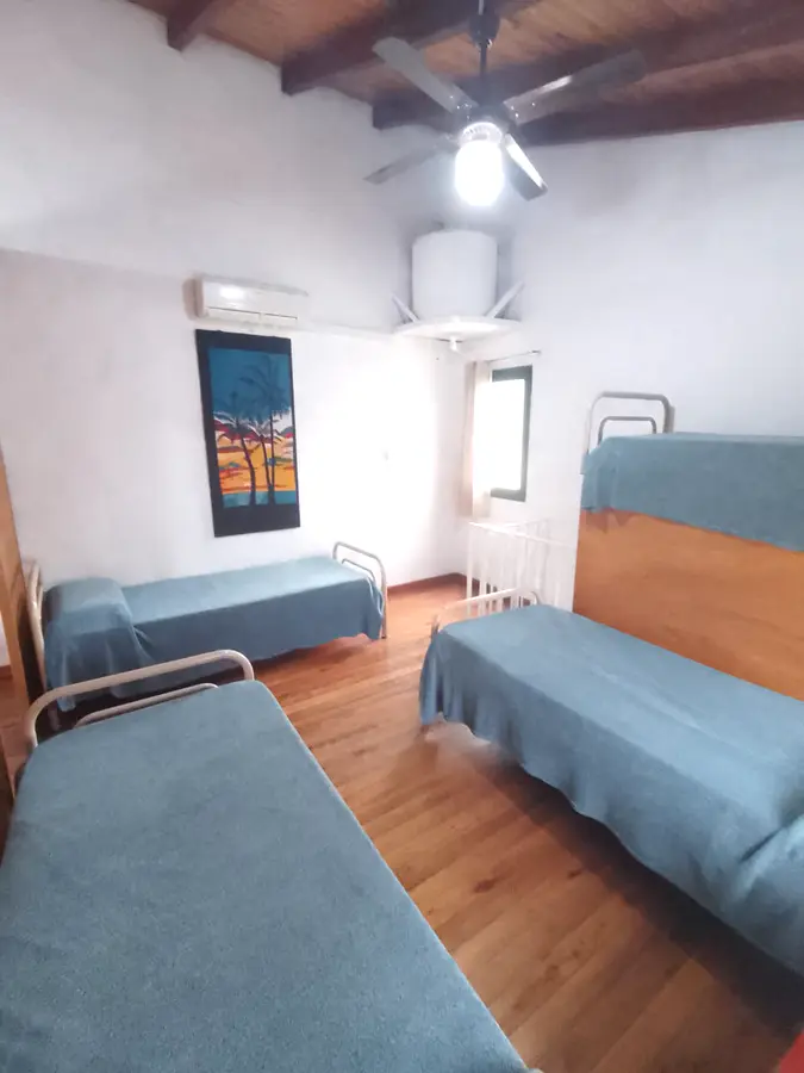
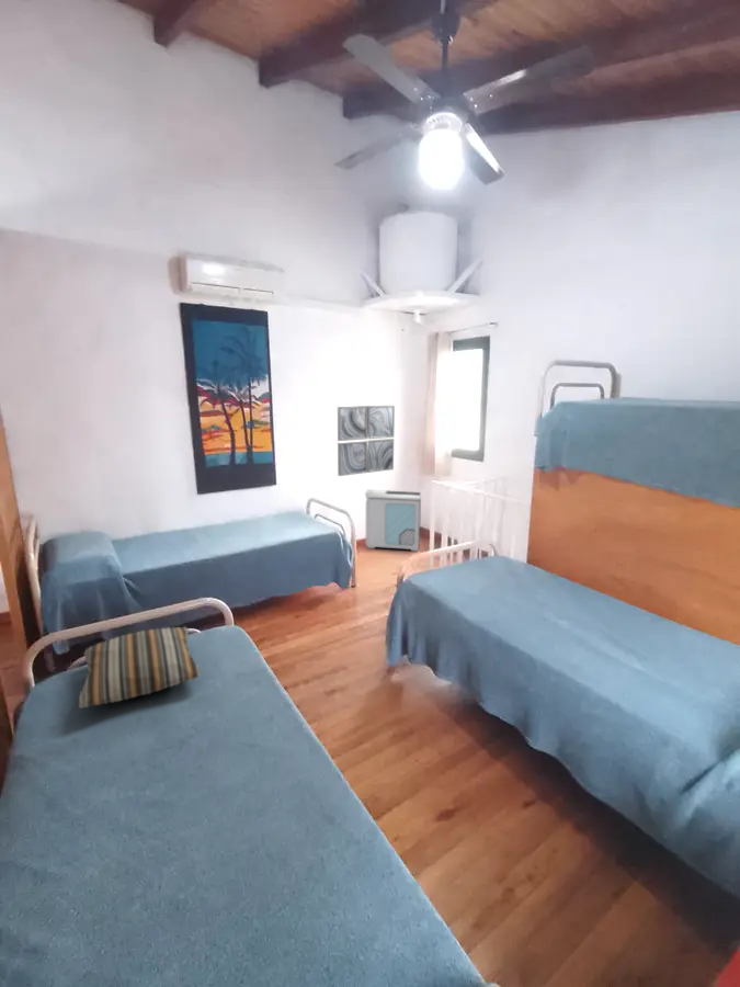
+ pillow (140, 661)
+ air purifier (394, 519)
+ wall art (366, 441)
